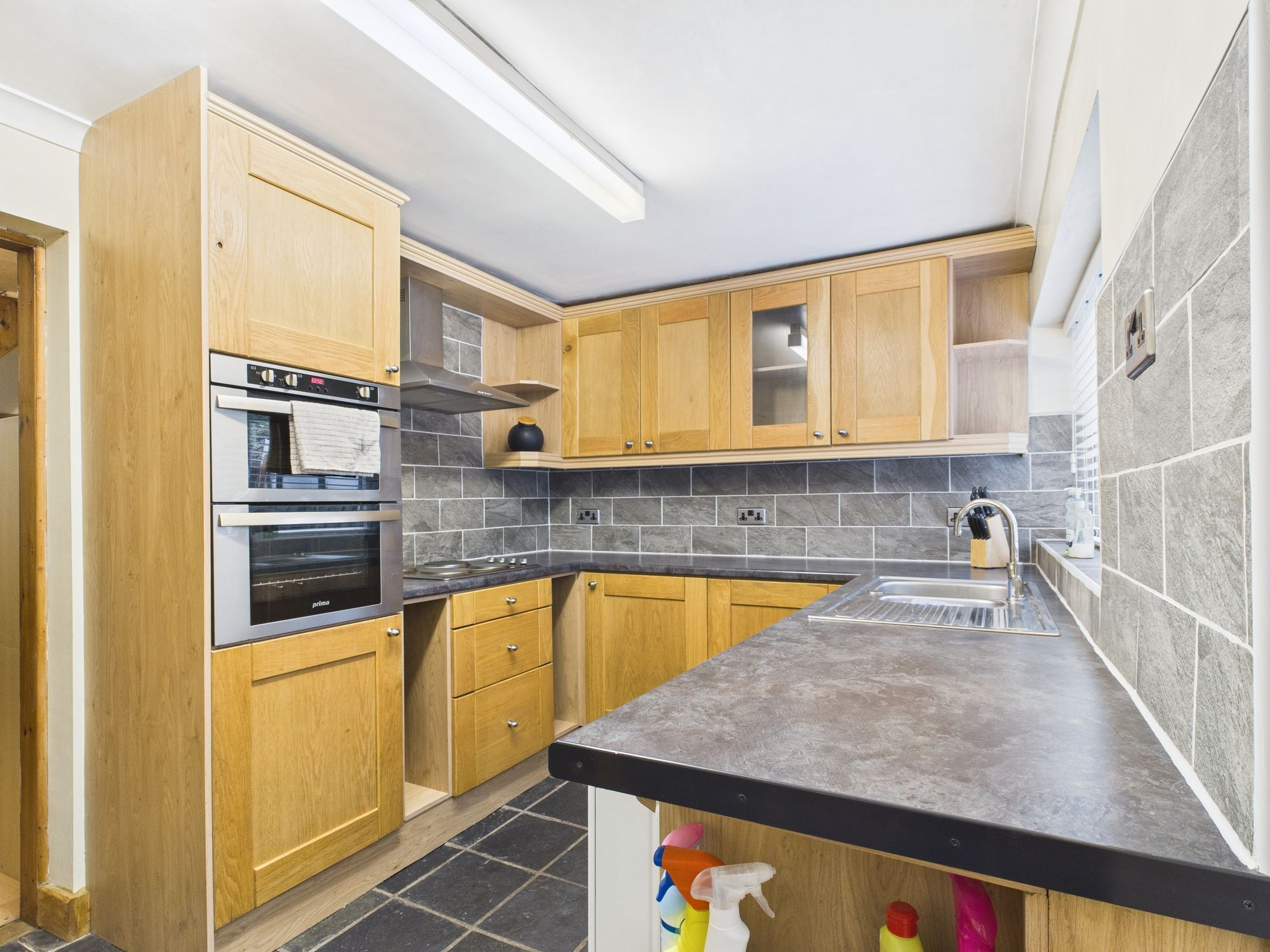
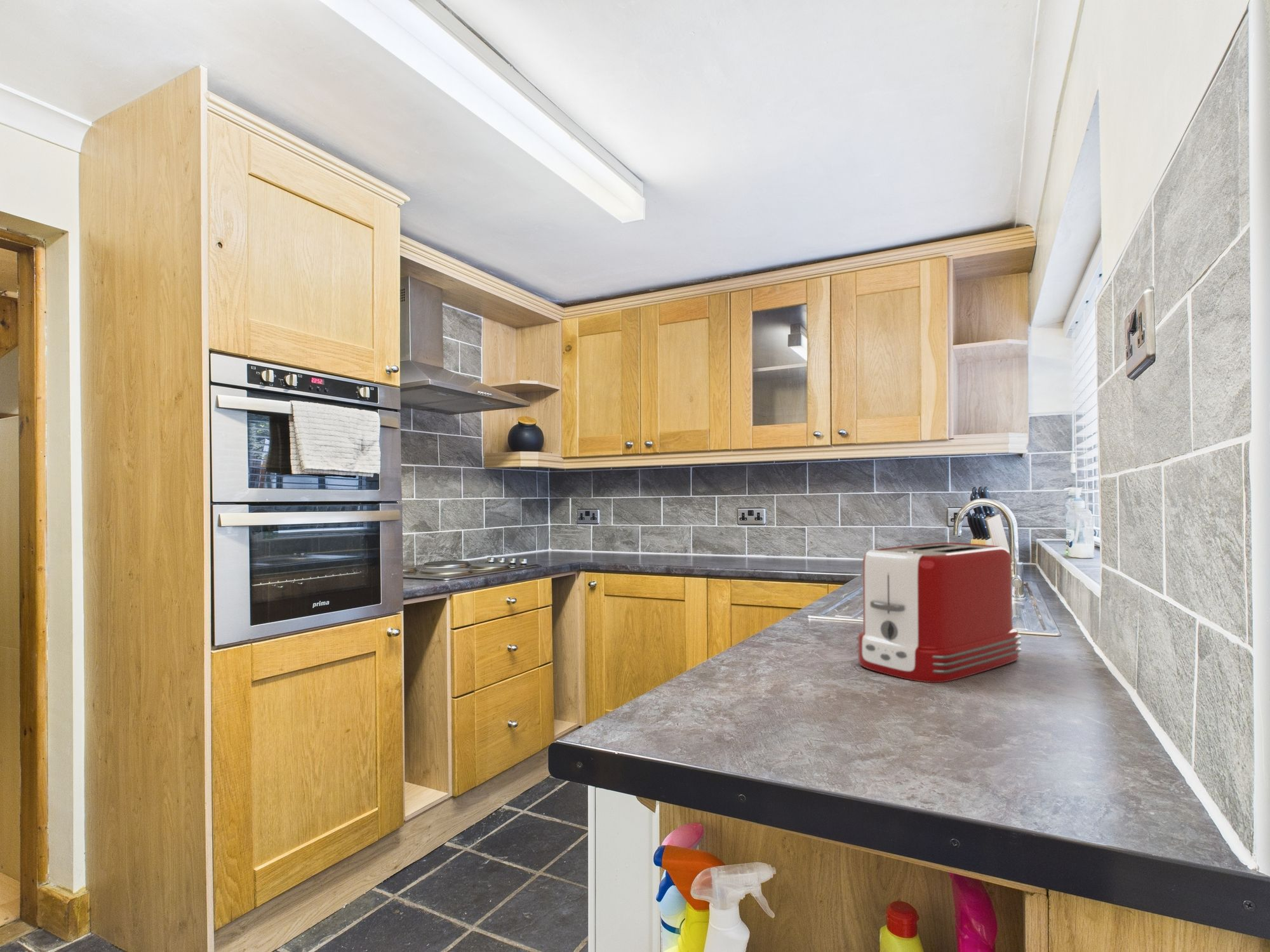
+ toaster (938, 604)
